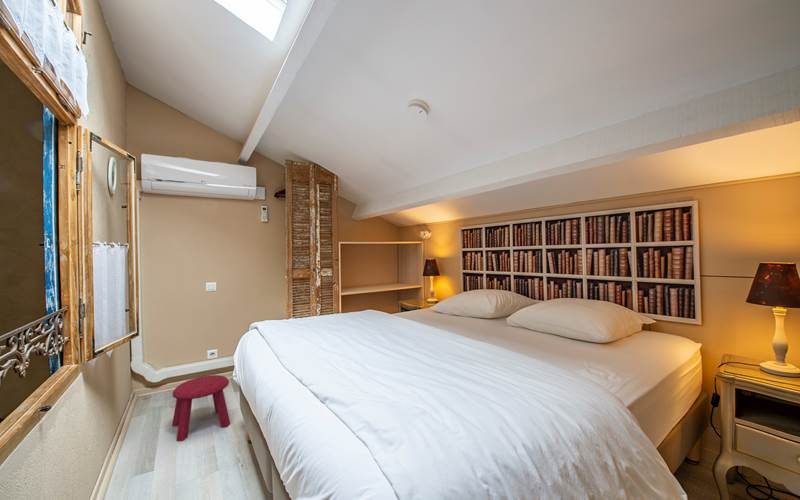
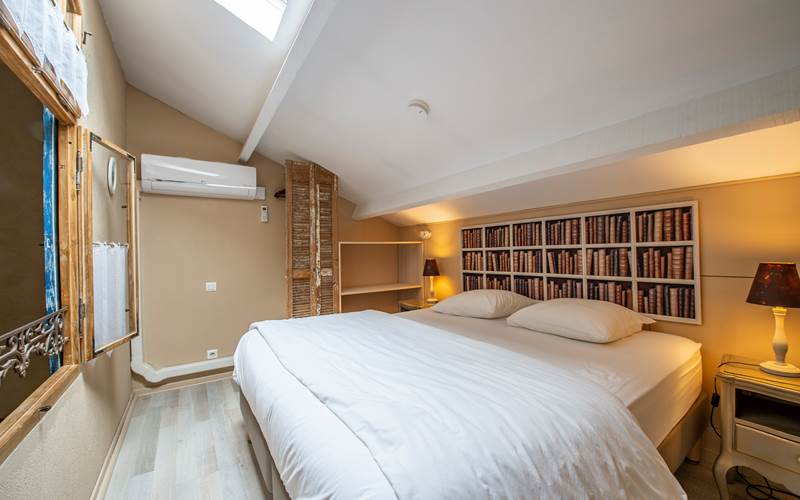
- stool (200, 397)
